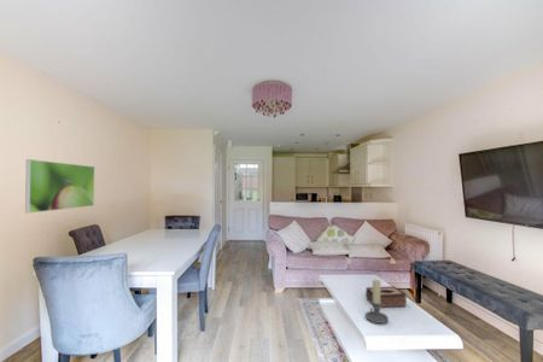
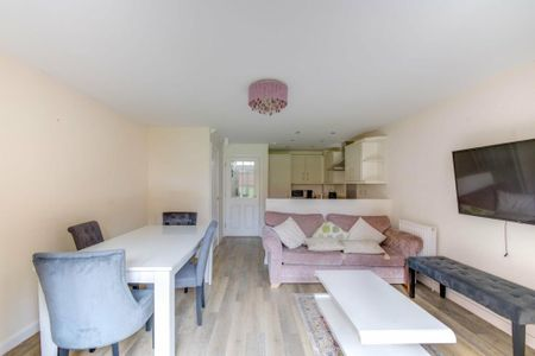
- candle holder (375, 298)
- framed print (65, 186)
- tissue box (385, 297)
